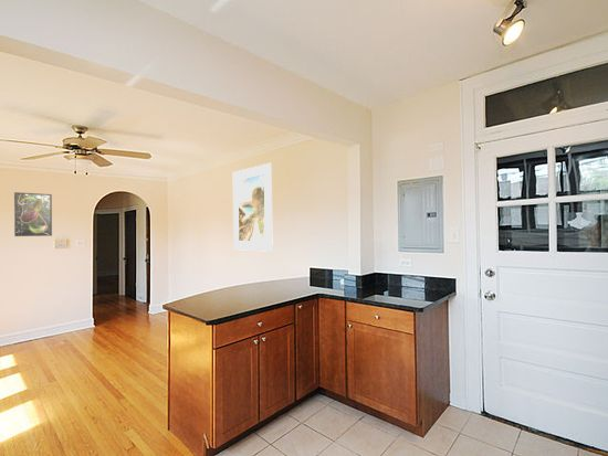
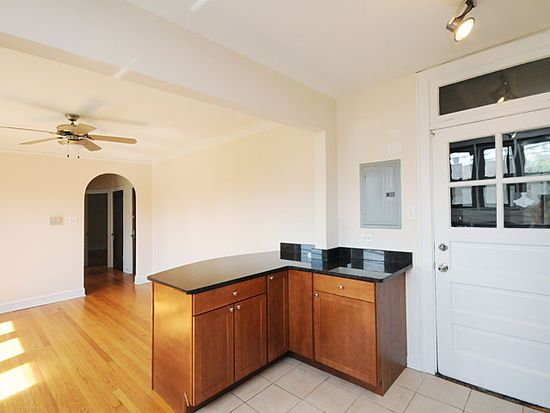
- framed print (33, 214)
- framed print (251, 209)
